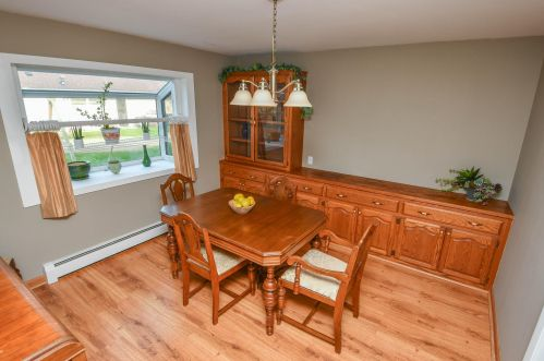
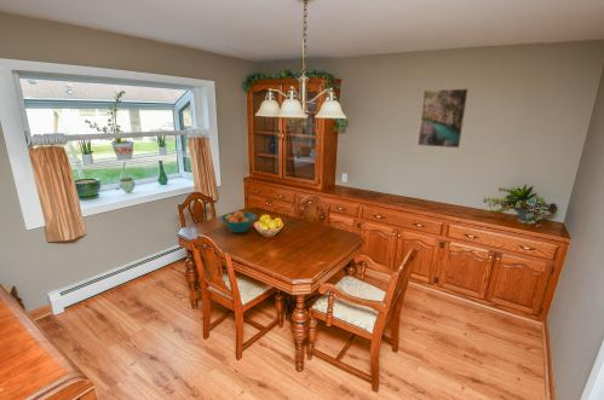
+ fruit bowl (238, 220)
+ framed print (441, 118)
